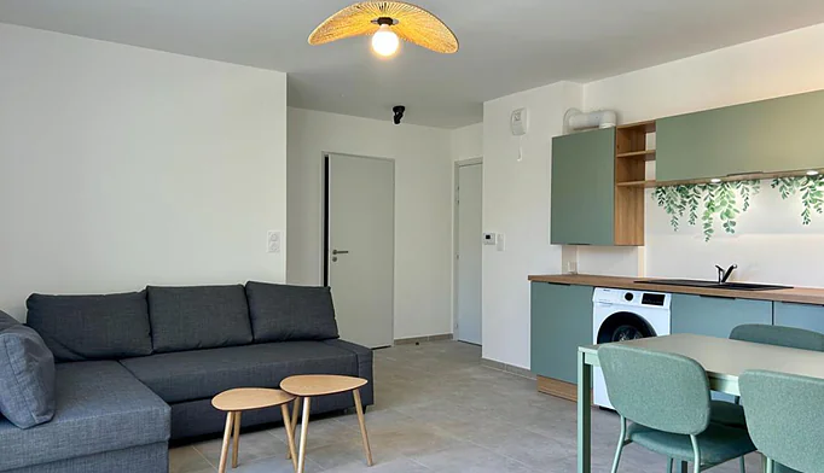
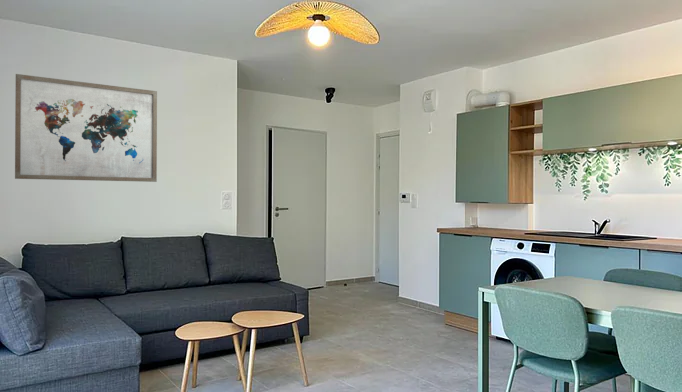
+ wall art (91, 131)
